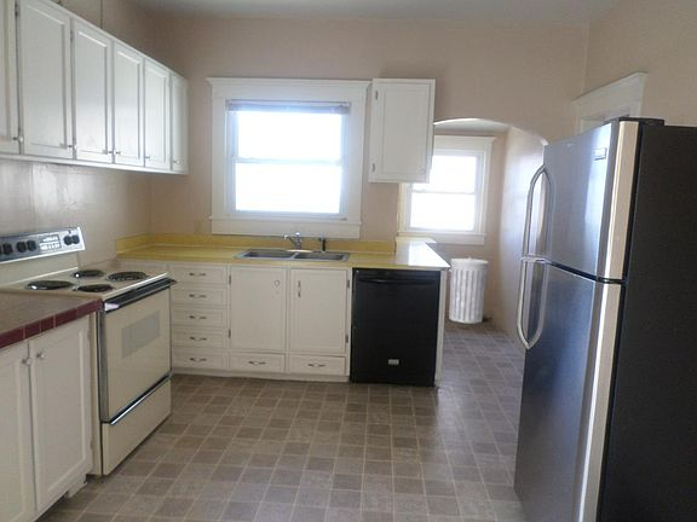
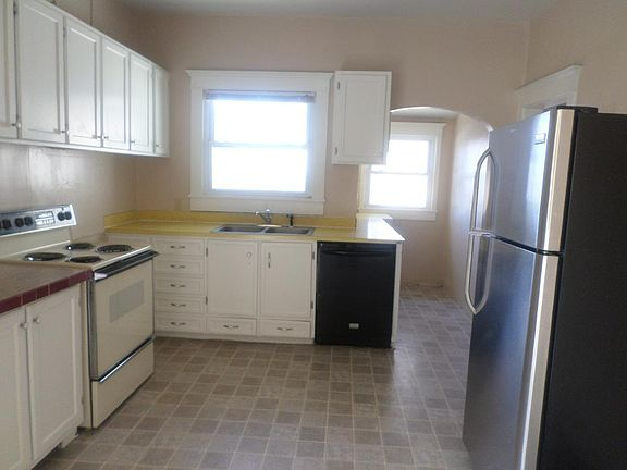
- trash can (467, 288)
